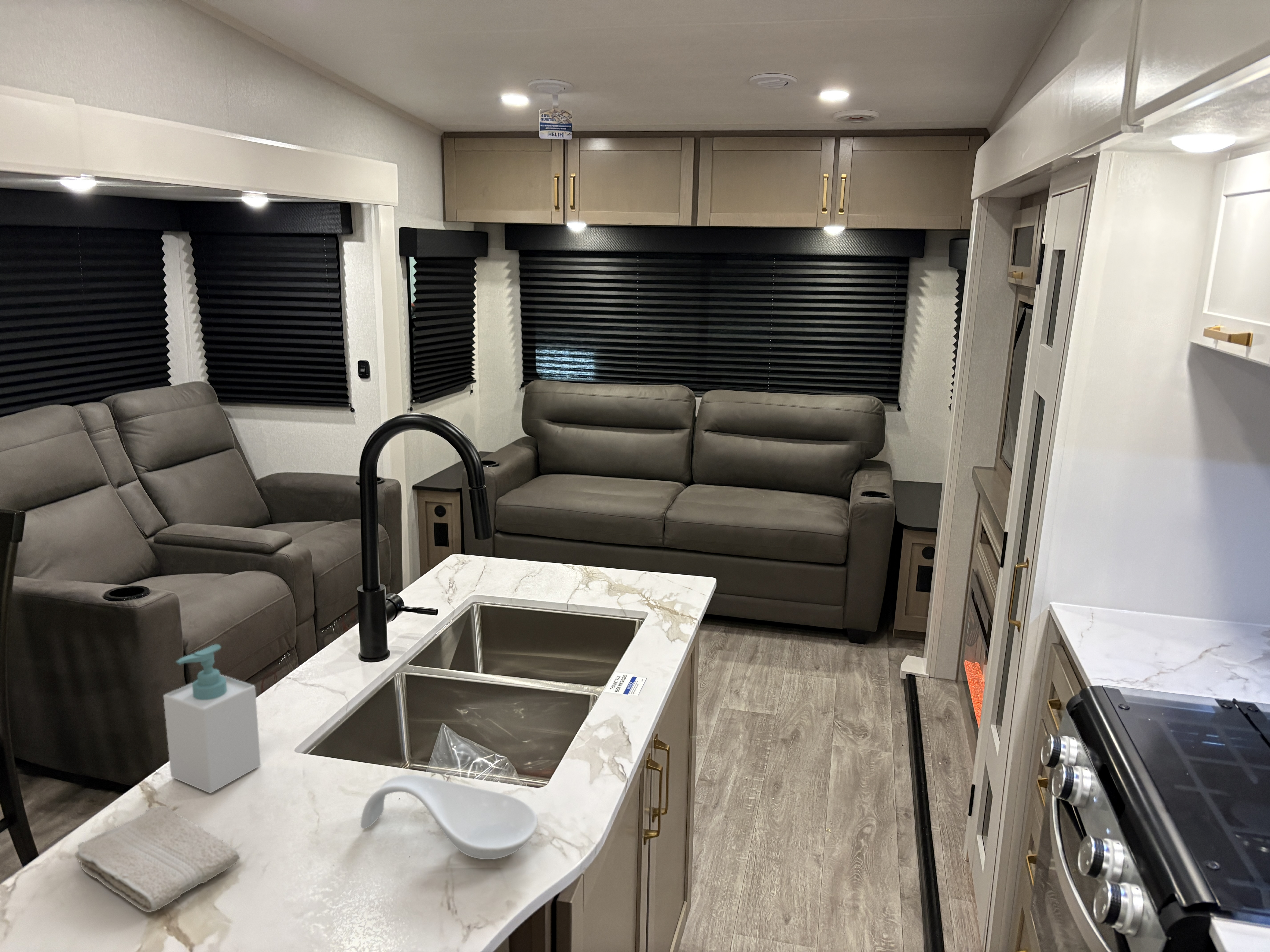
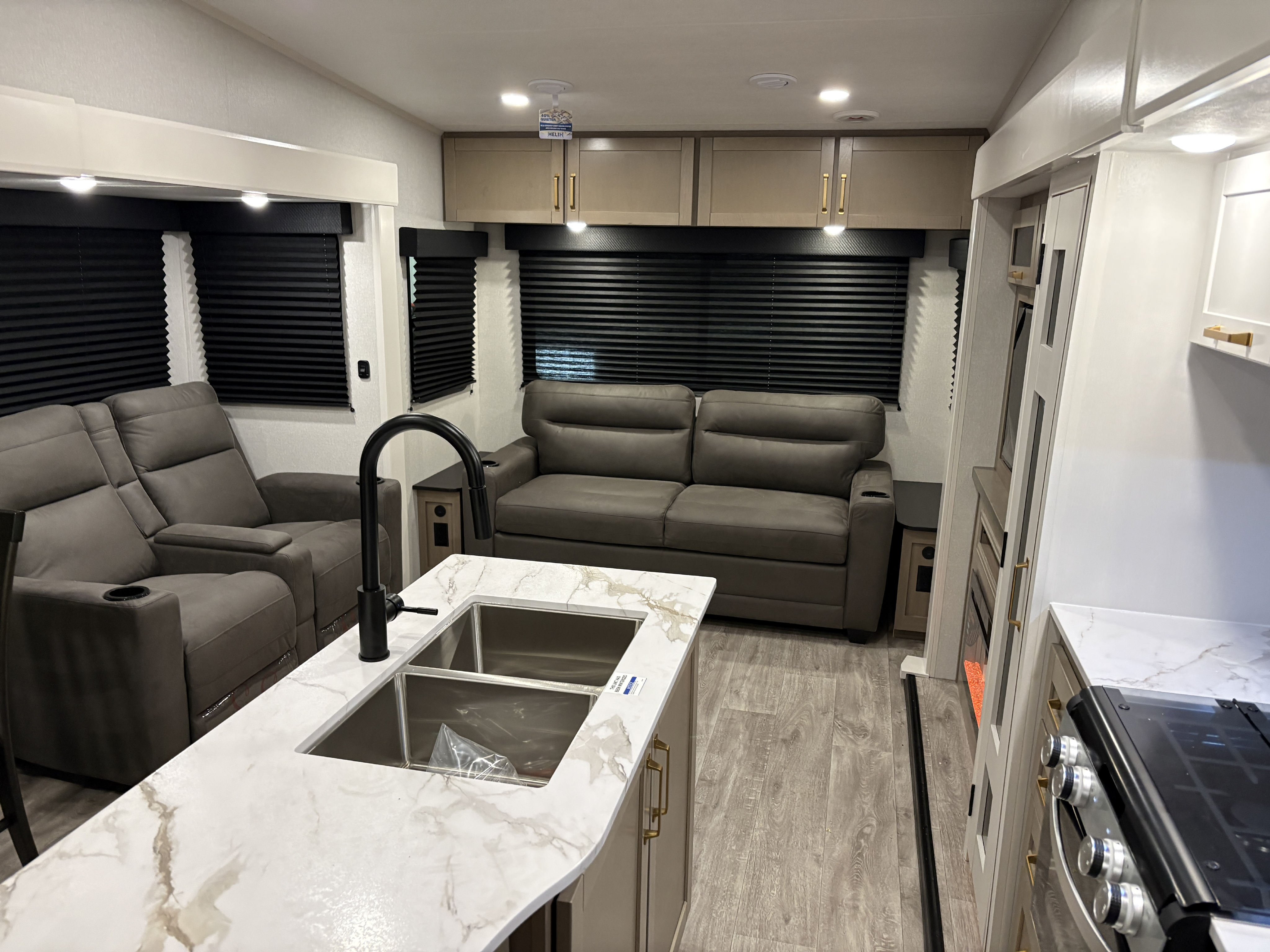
- spoon rest (448, 813)
- soap bottle (211, 712)
- washcloth (156, 853)
